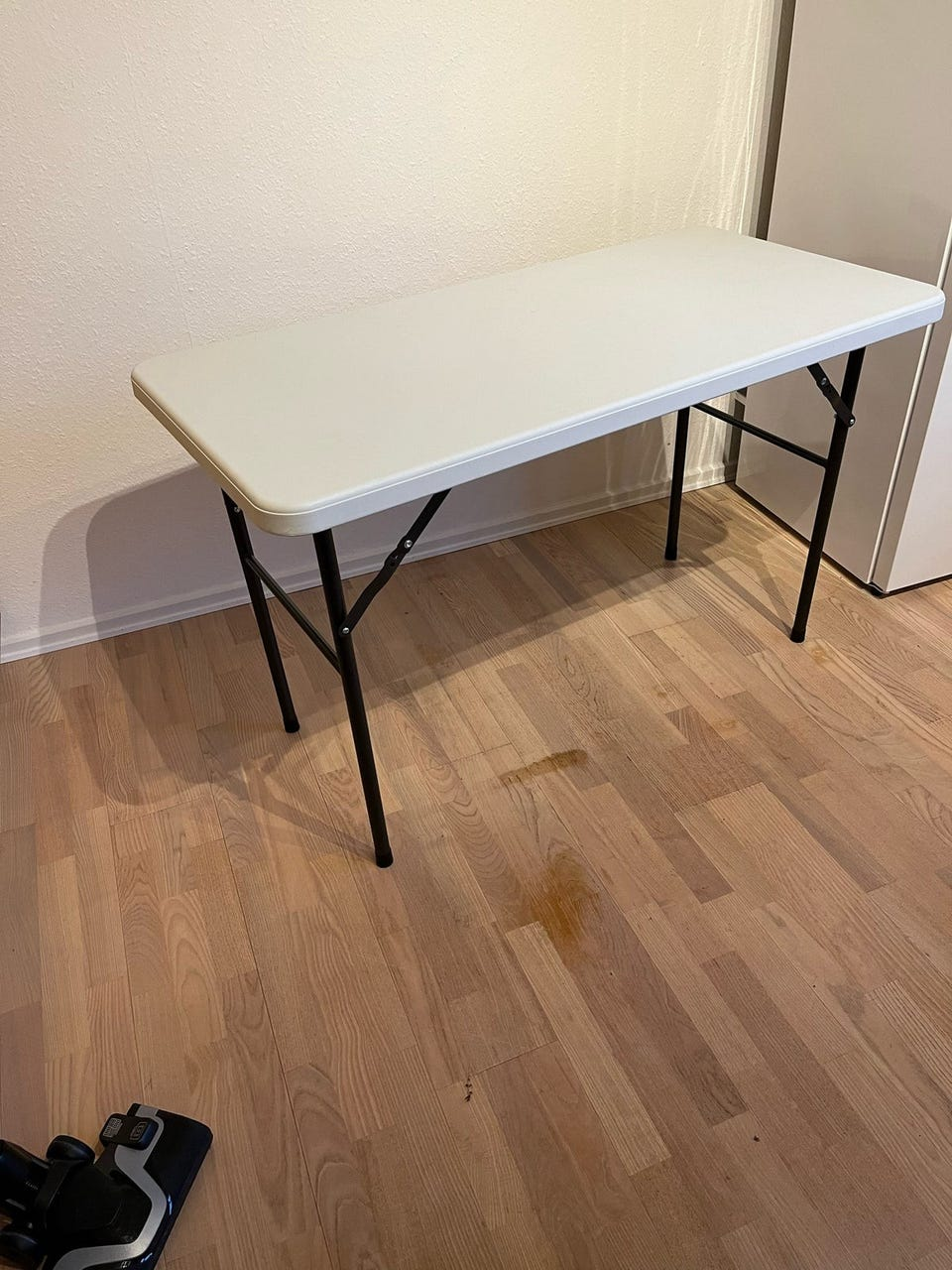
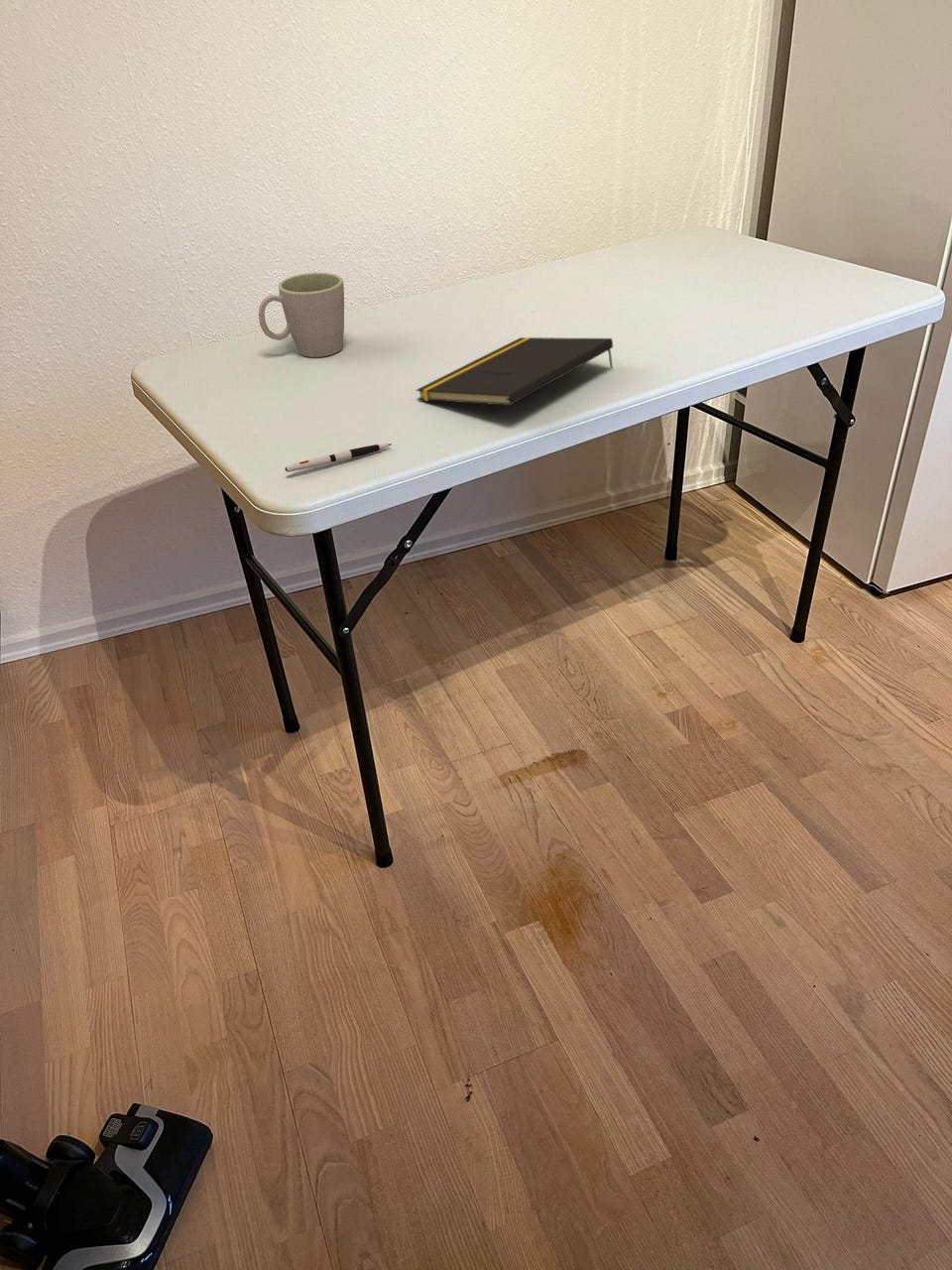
+ pen (339, 455)
+ mug (303, 318)
+ notepad (516, 368)
